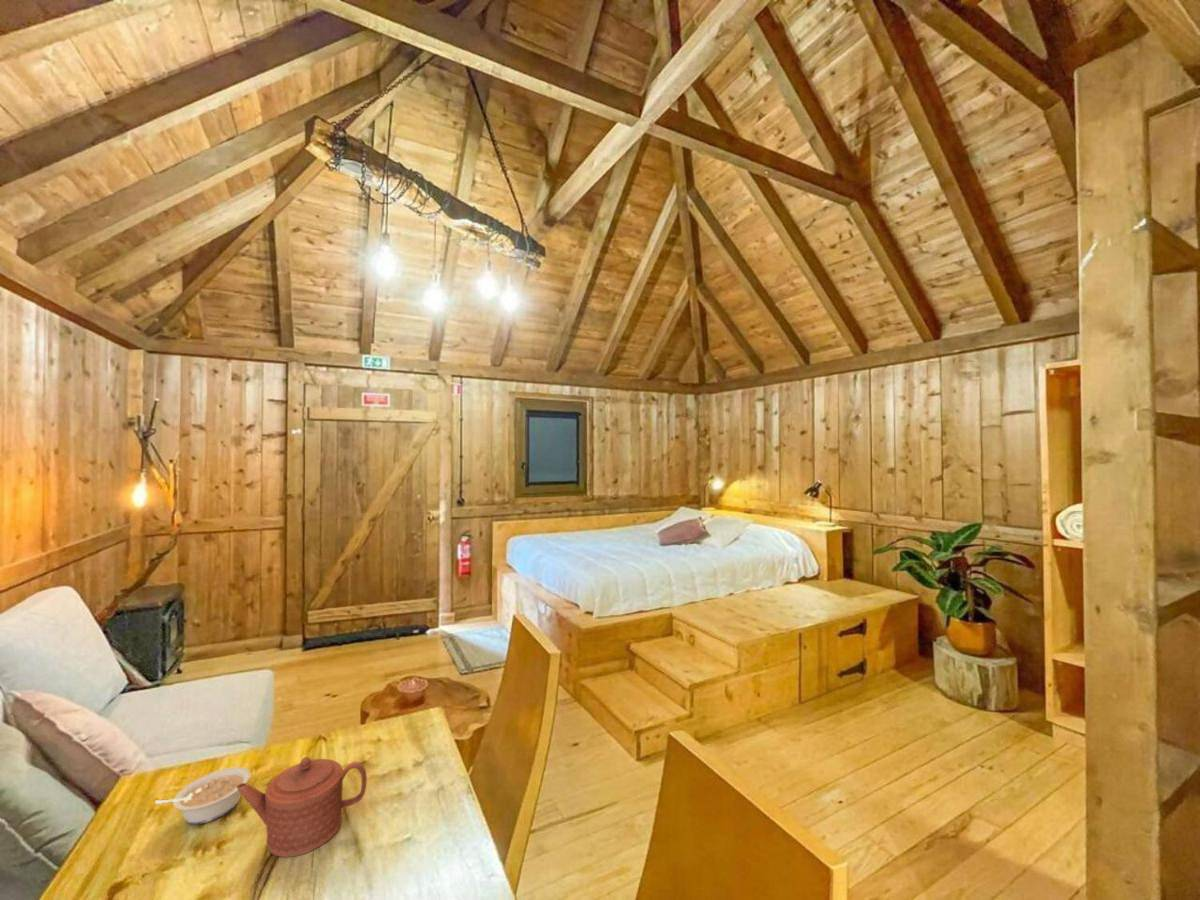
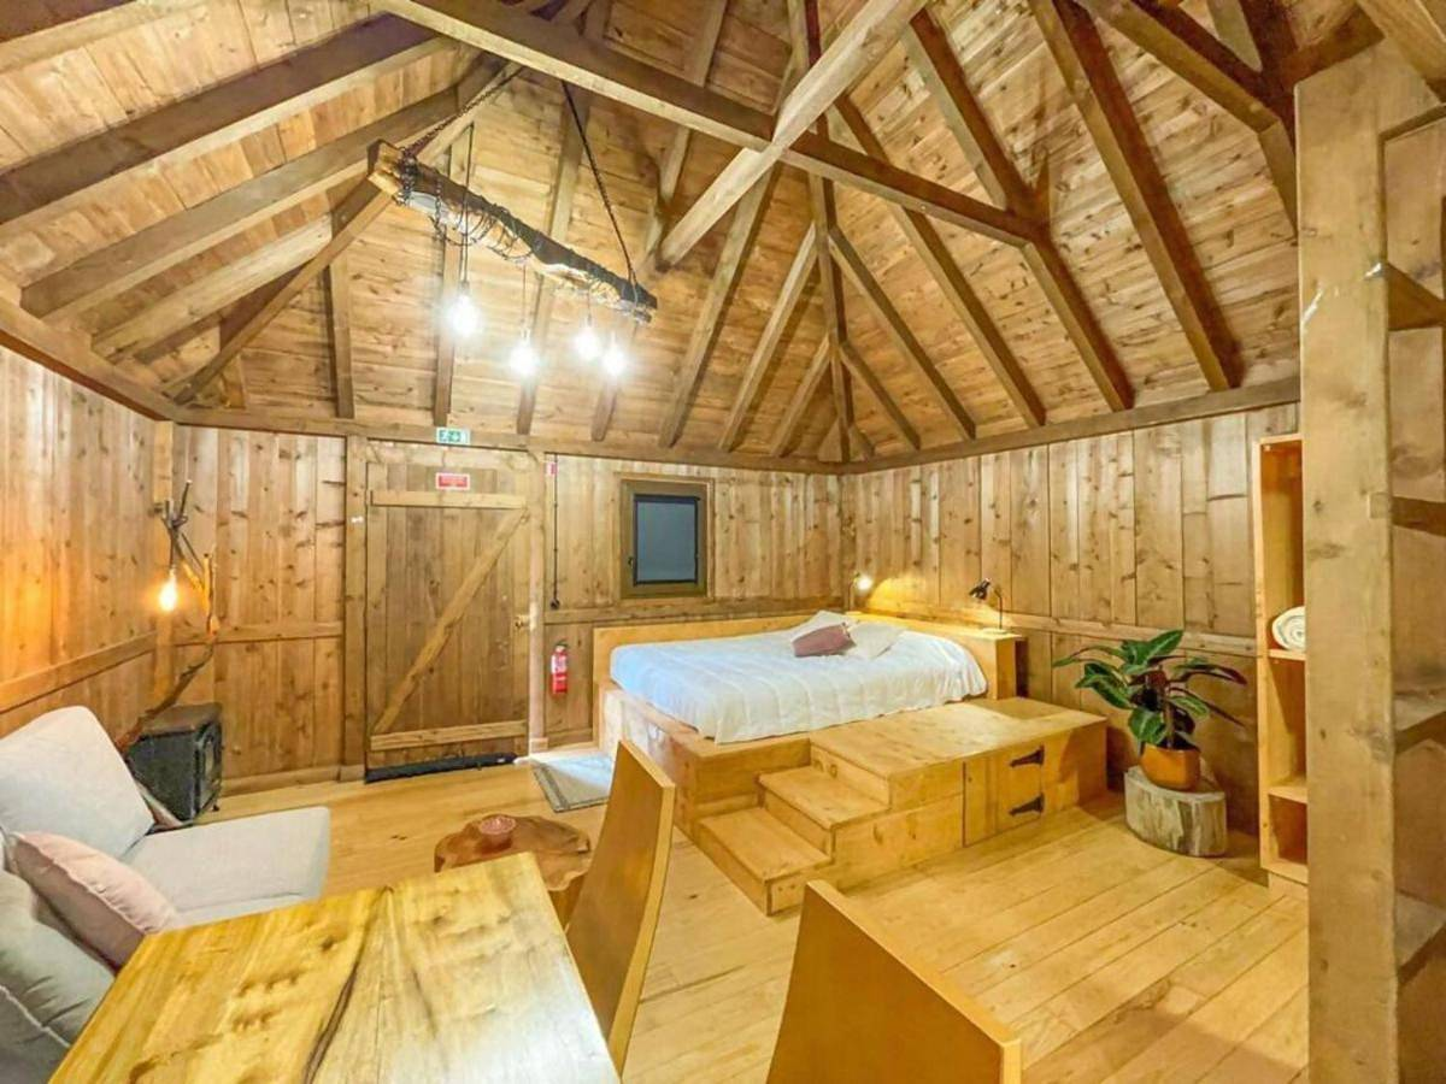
- teapot (304, 794)
- legume (210, 797)
